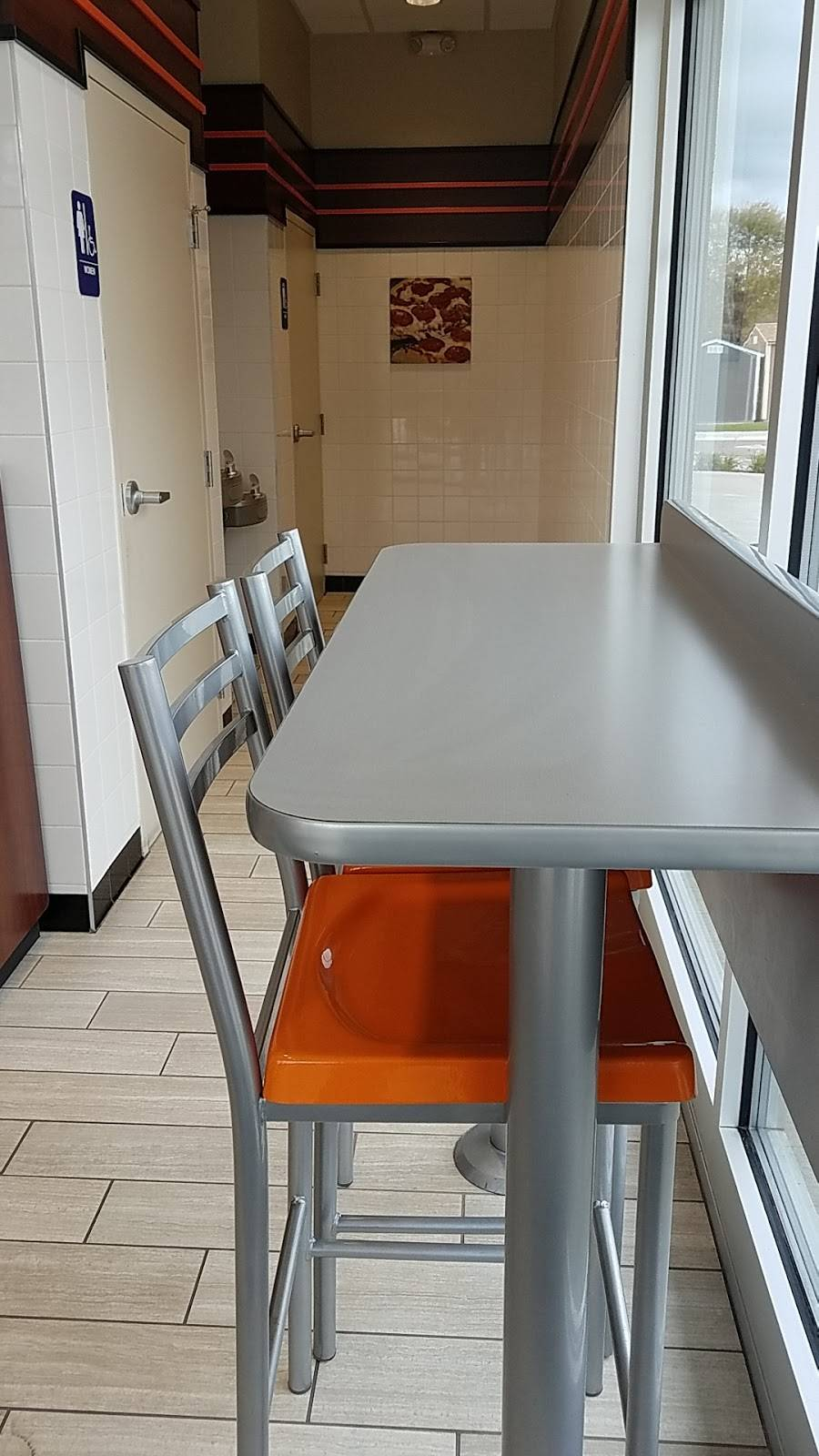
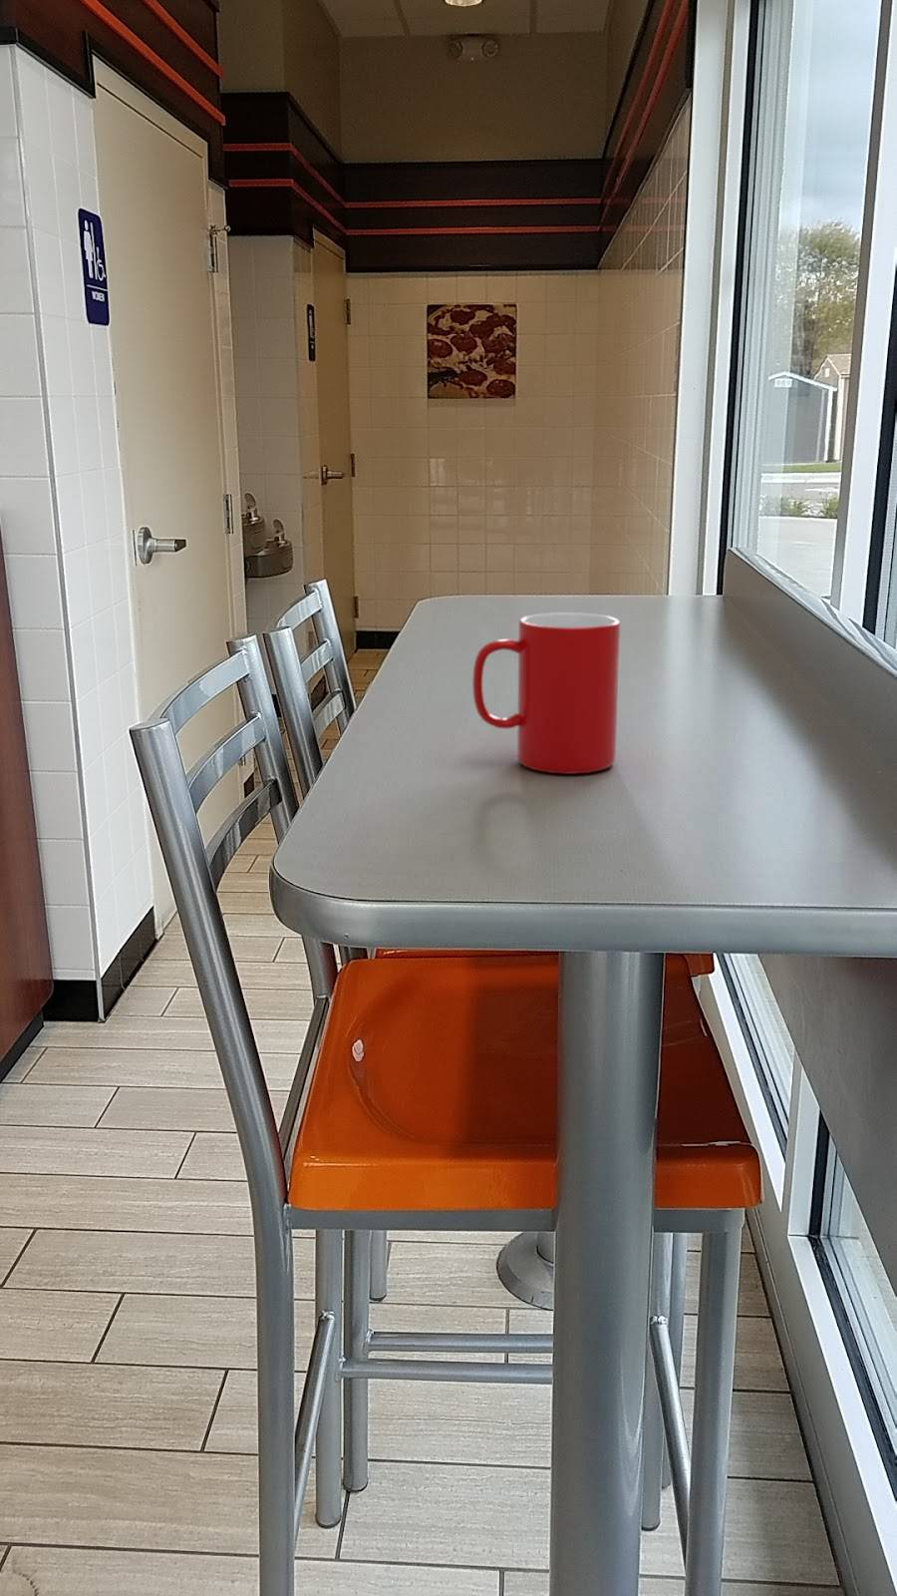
+ cup (547, 691)
